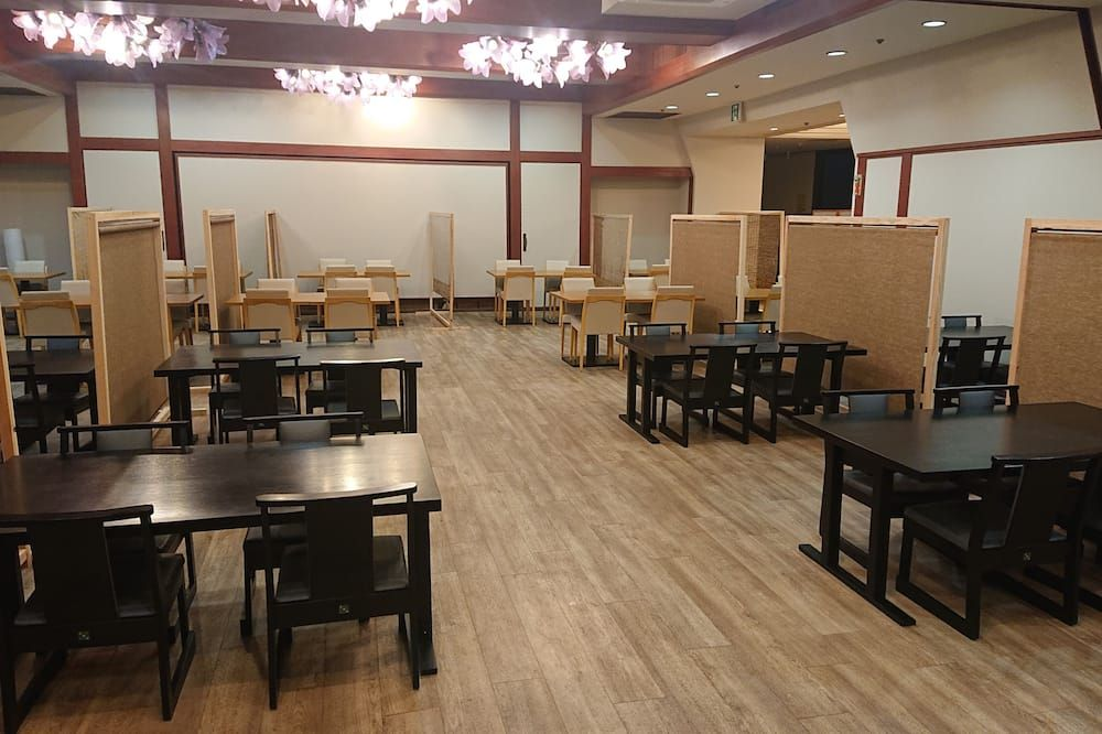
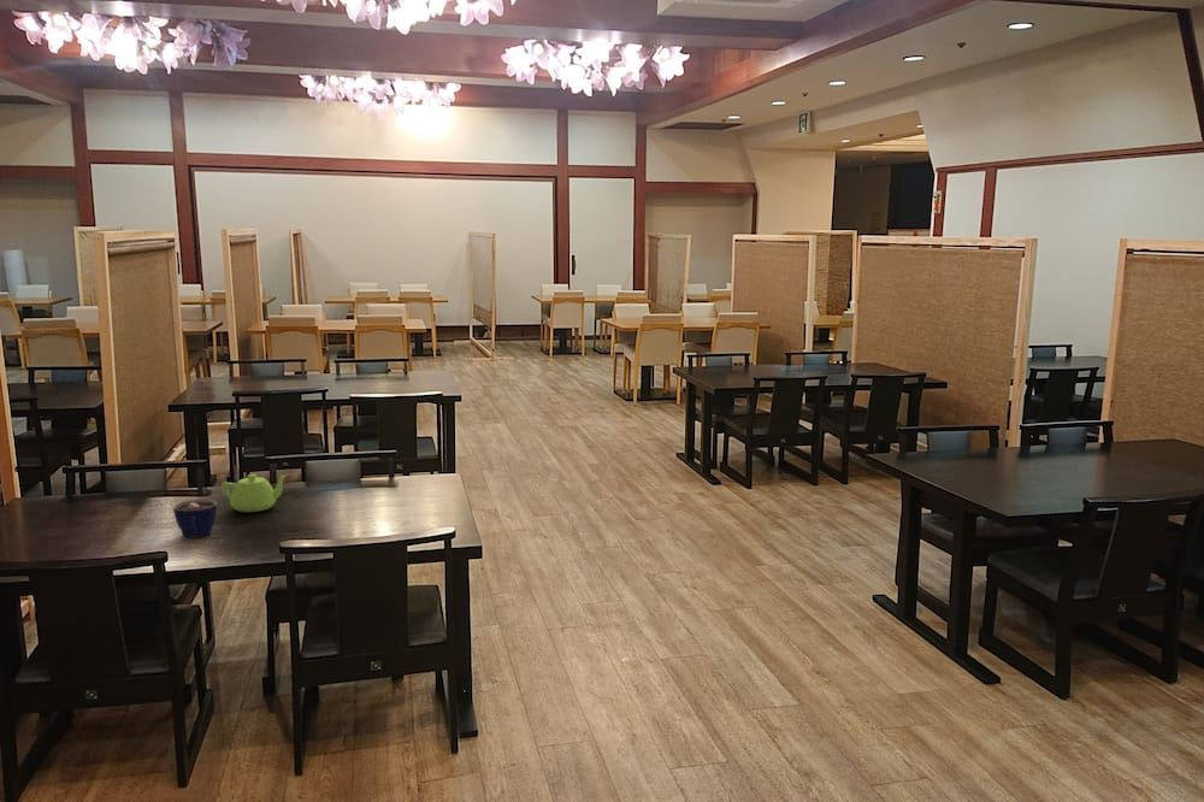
+ cup (195, 520)
+ teapot (255, 490)
